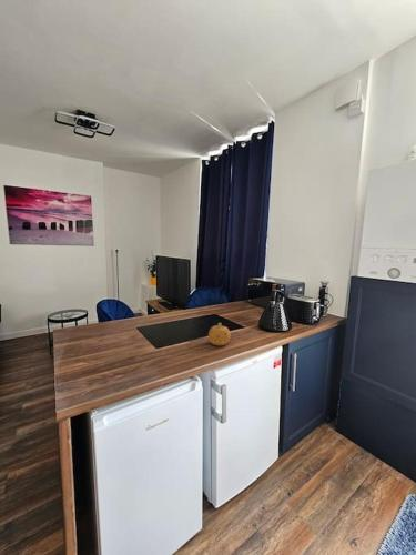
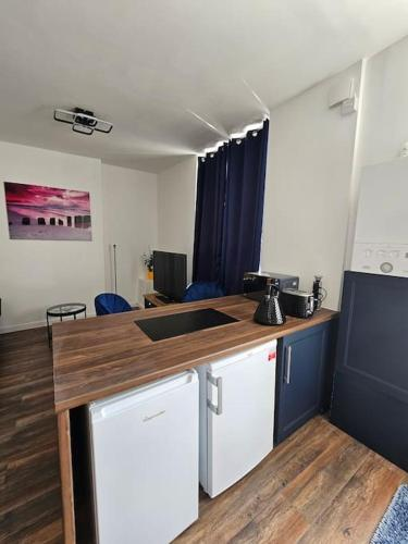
- fruit (219, 333)
